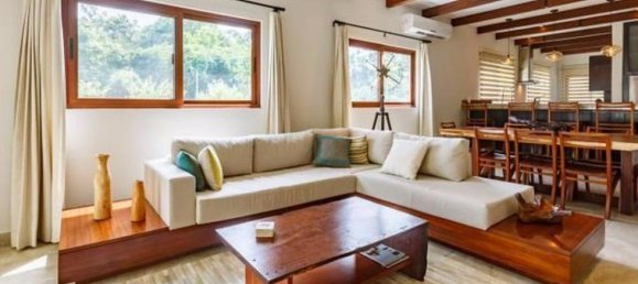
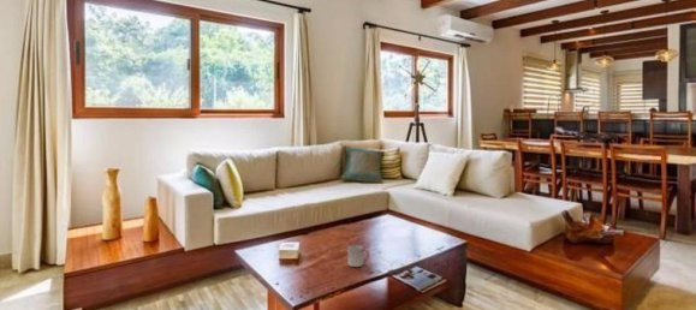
+ cup (358, 256)
